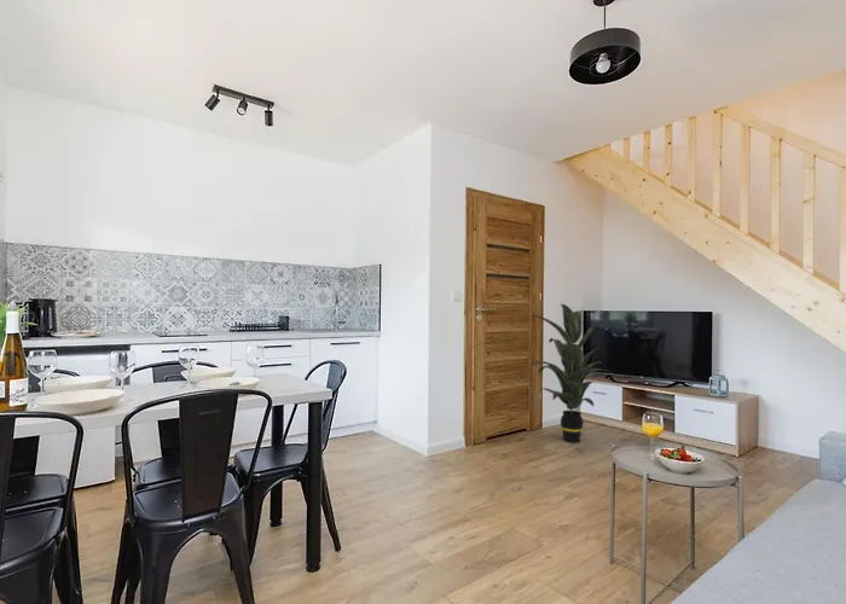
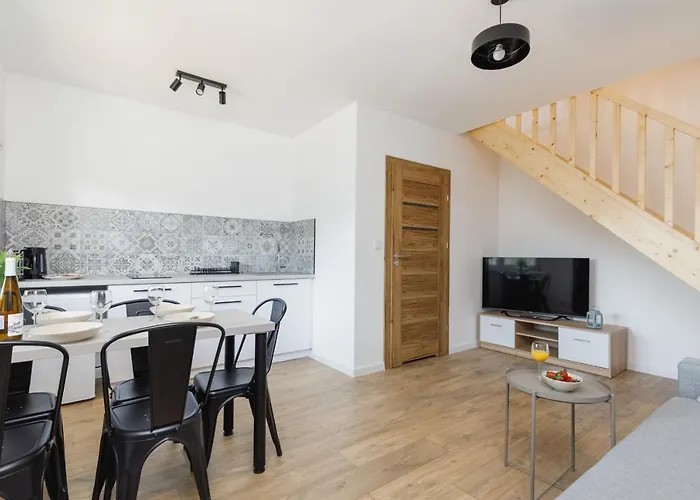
- indoor plant (566, 371)
